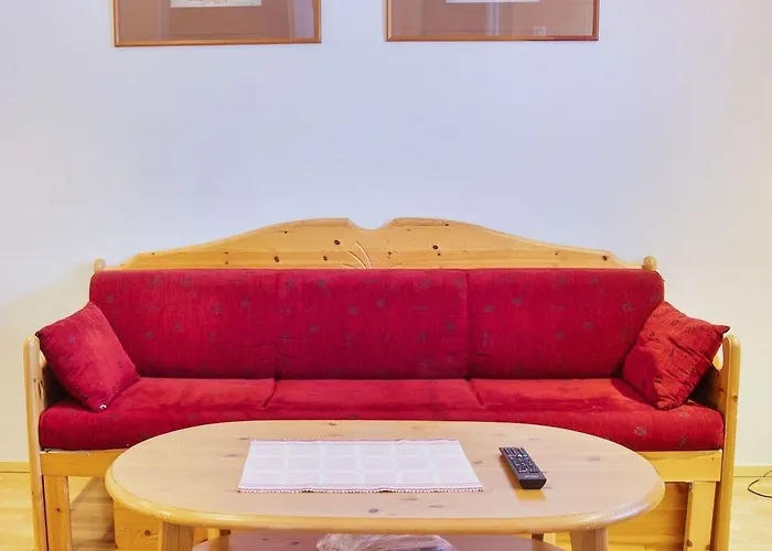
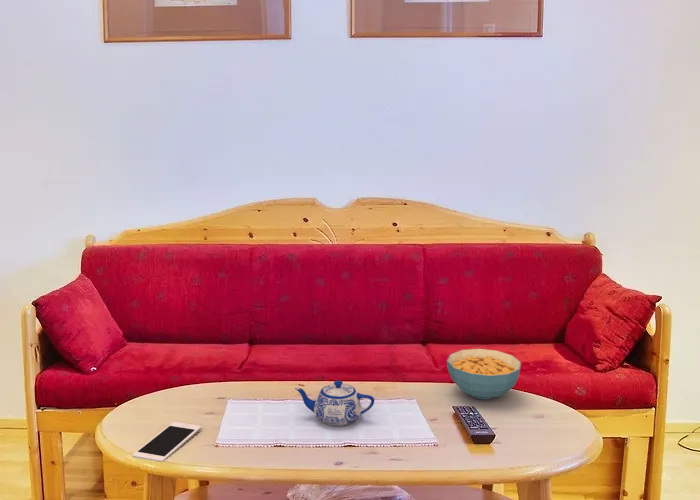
+ teapot (334, 400)
+ cereal bowl (483, 378)
+ cell phone (168, 440)
